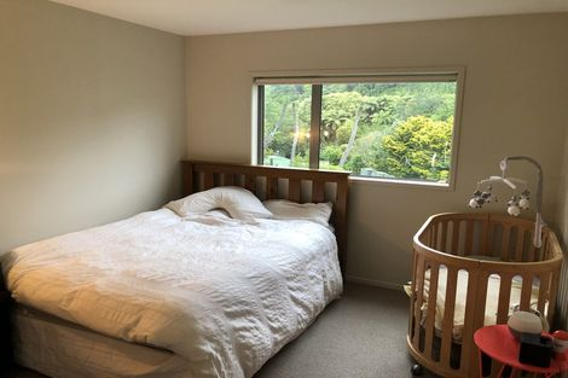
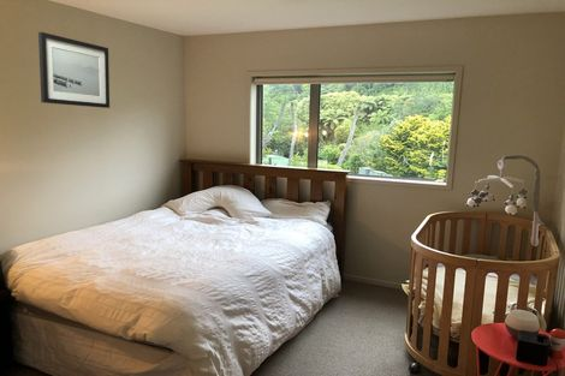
+ wall art (77, 73)
